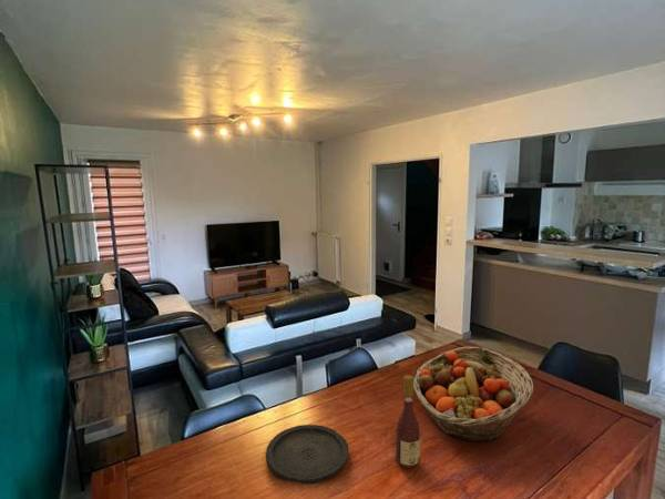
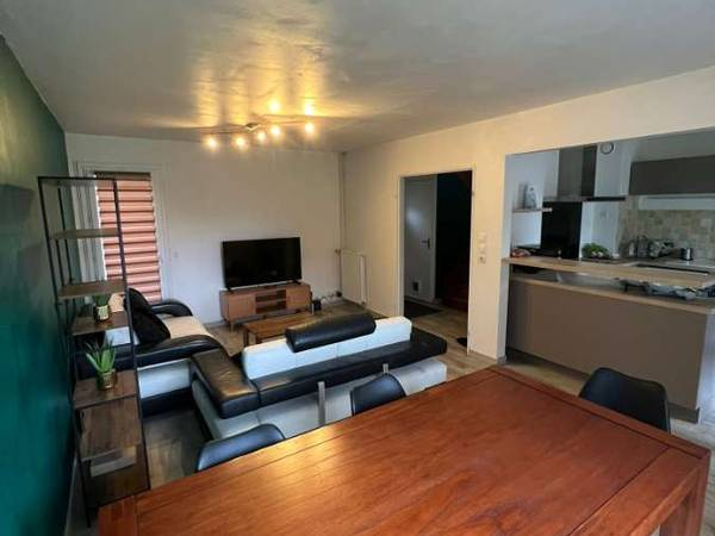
- wine bottle (408, 420)
- plate (307, 451)
- fruit basket (468, 389)
